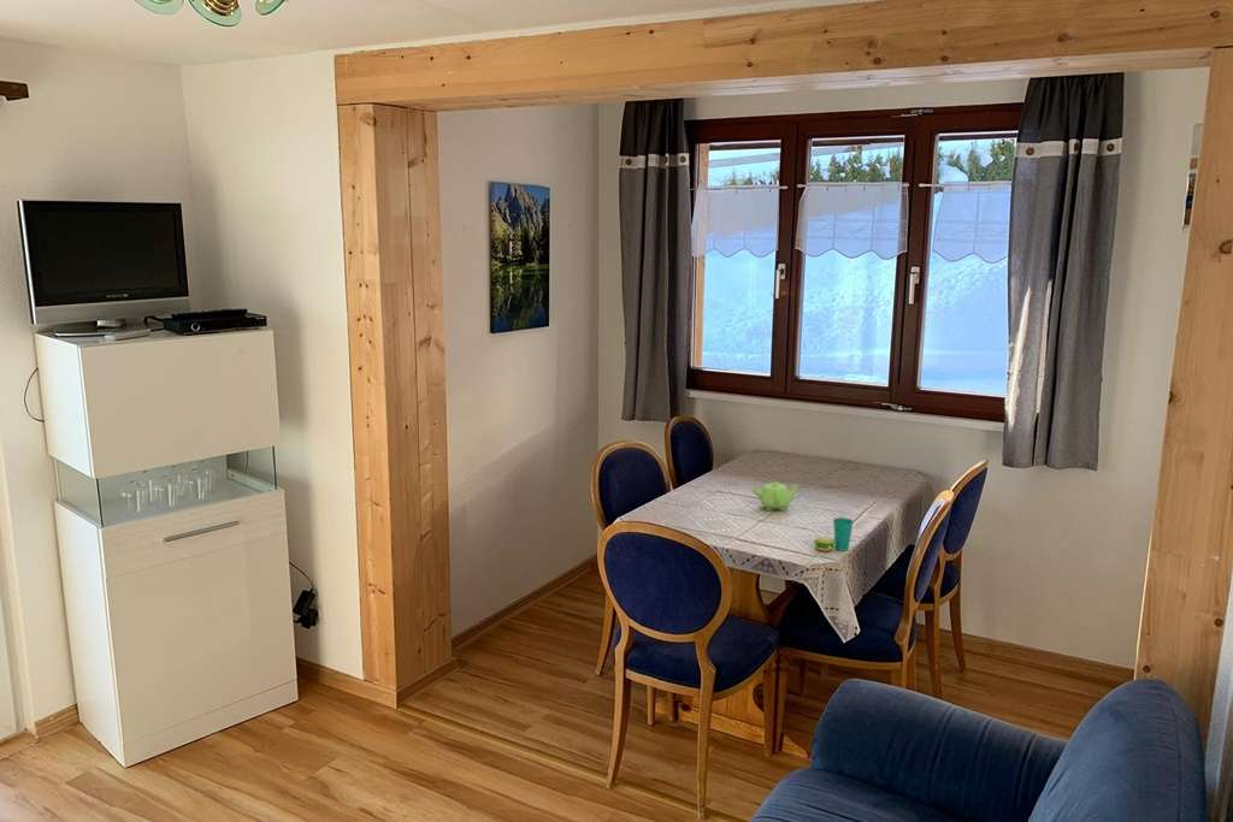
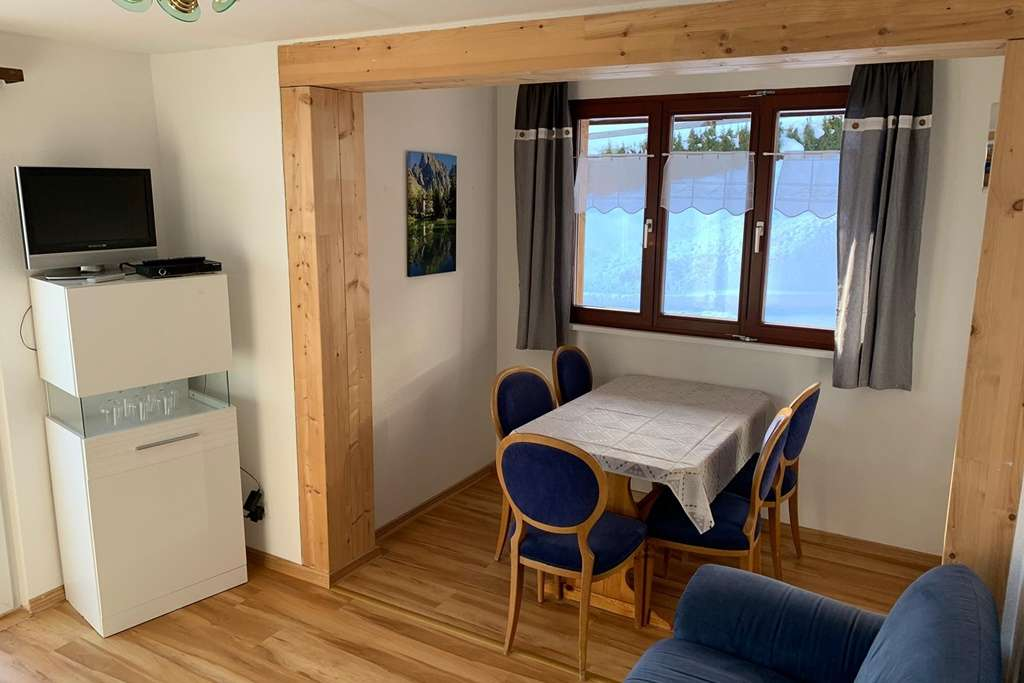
- teapot (774, 495)
- cup (834, 534)
